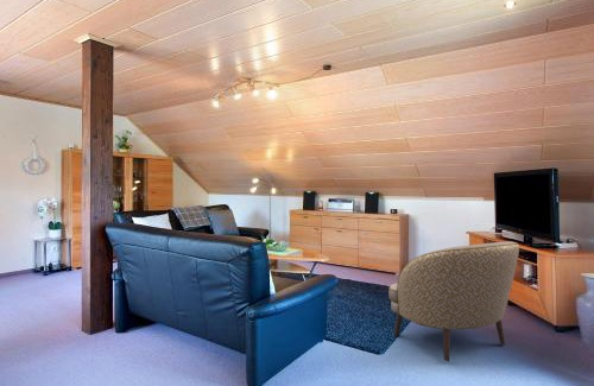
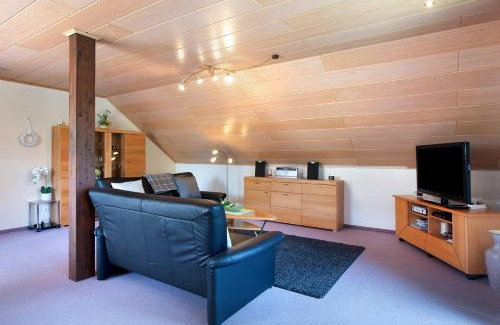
- armchair (453, 290)
